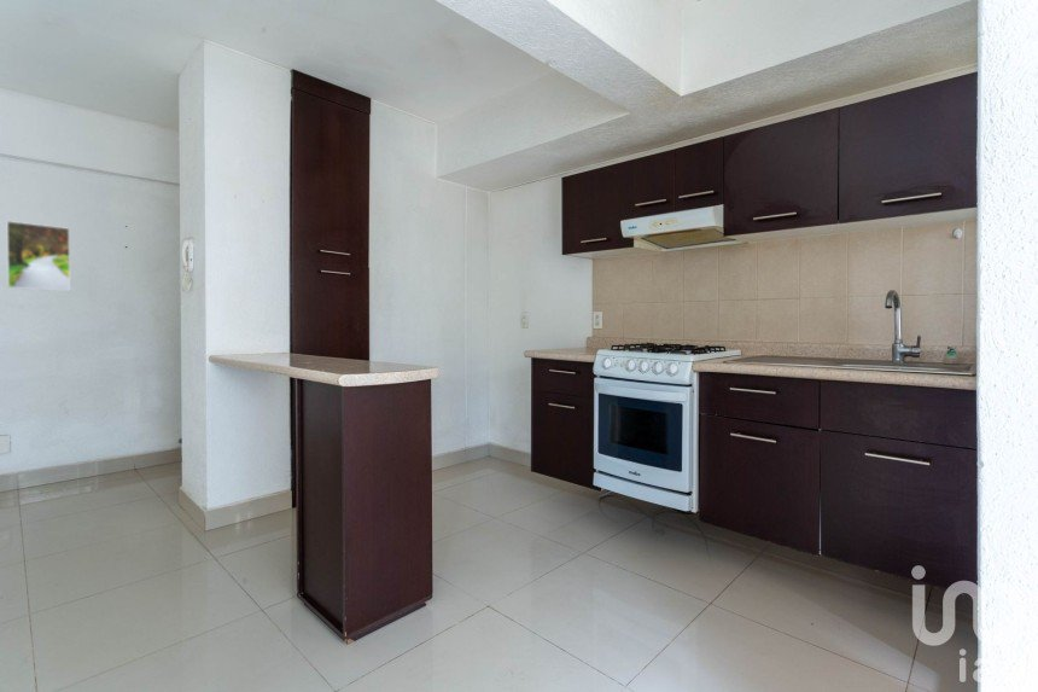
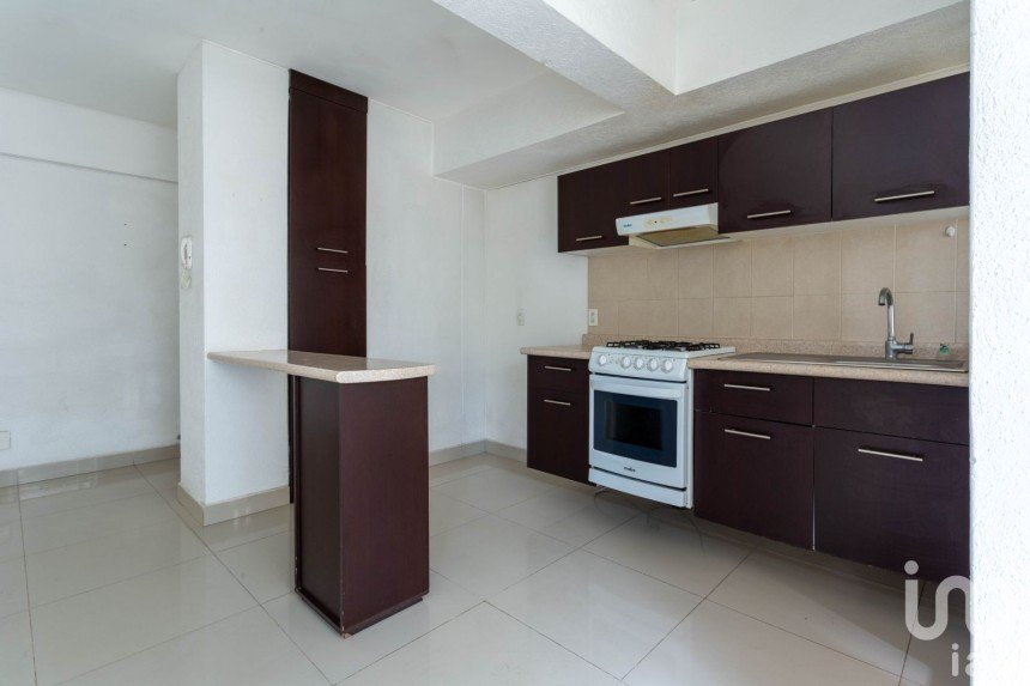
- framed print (39, 257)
